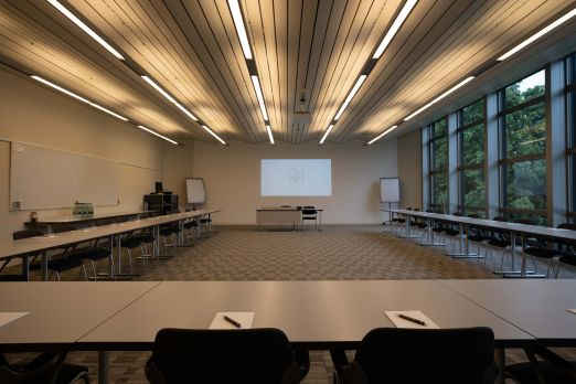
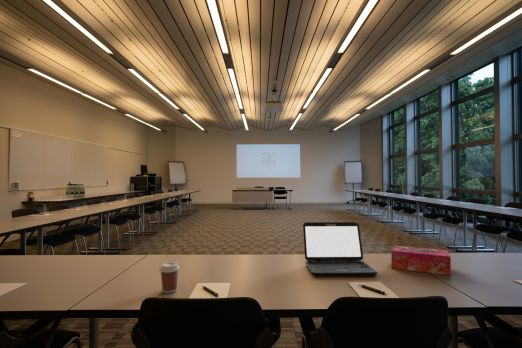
+ laptop (337, 247)
+ tissue box (419, 259)
+ coffee cup (169, 277)
